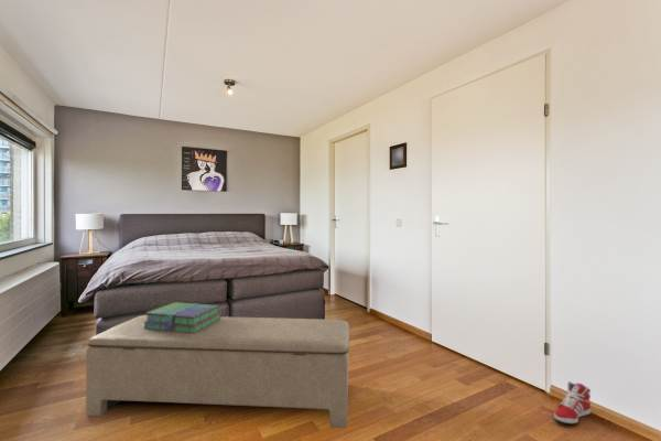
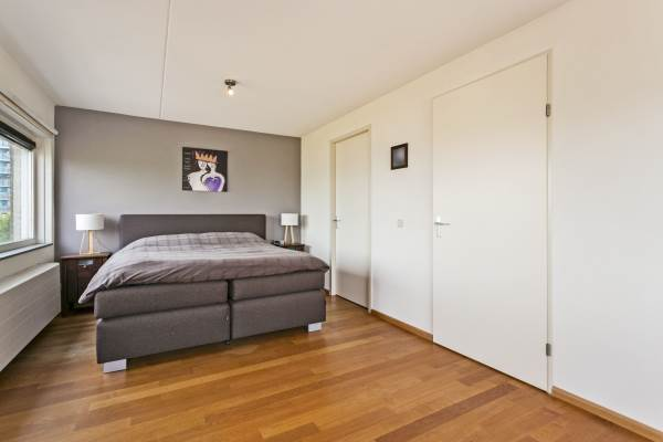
- sneaker (572, 400)
- stack of books (183, 315)
- bench (228, 362)
